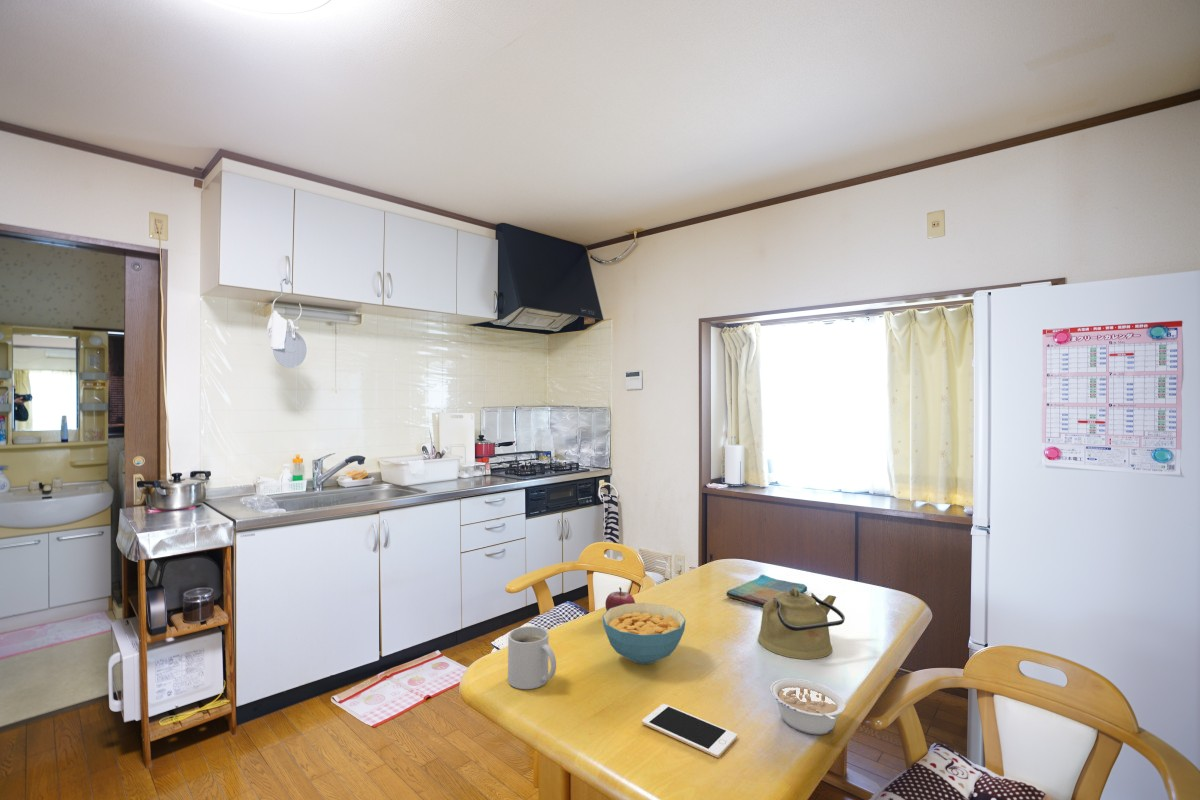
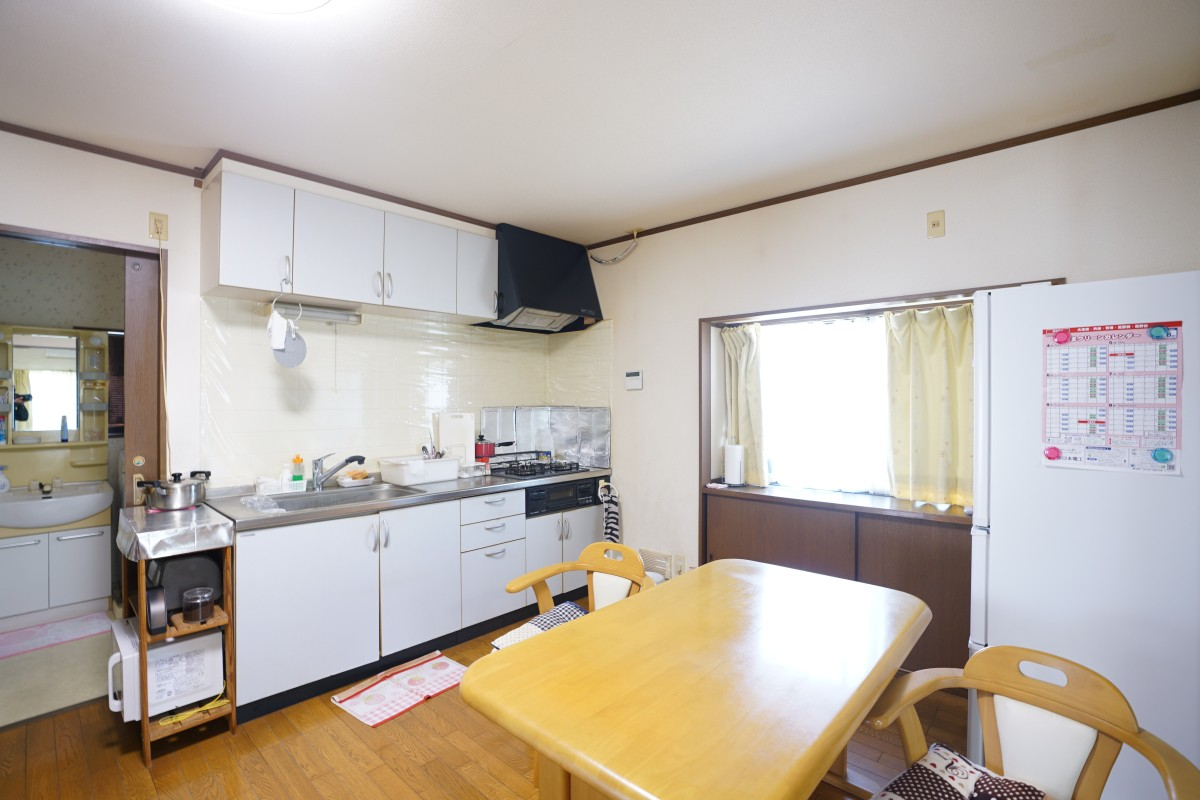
- legume (809, 707)
- fruit (620, 602)
- mug (530, 658)
- kettle (801, 615)
- cell phone (688, 728)
- cereal bowl (643, 638)
- dish towel (767, 590)
